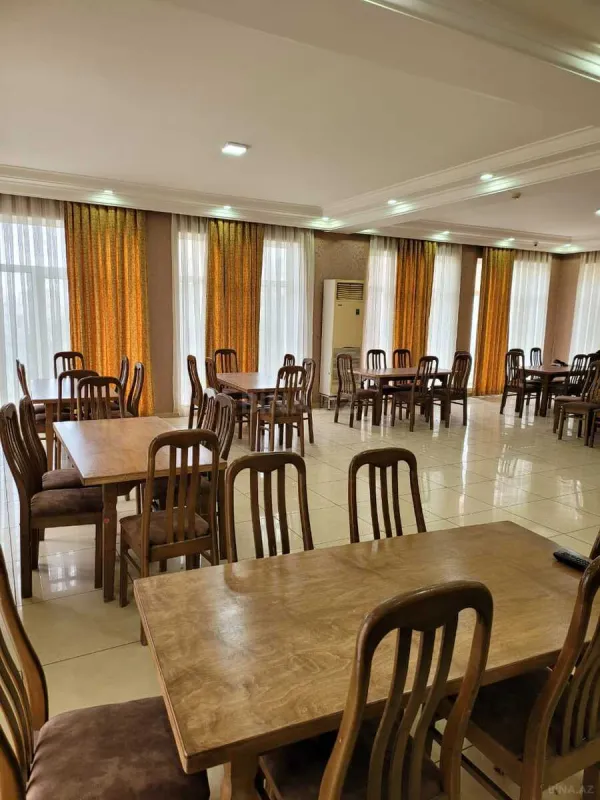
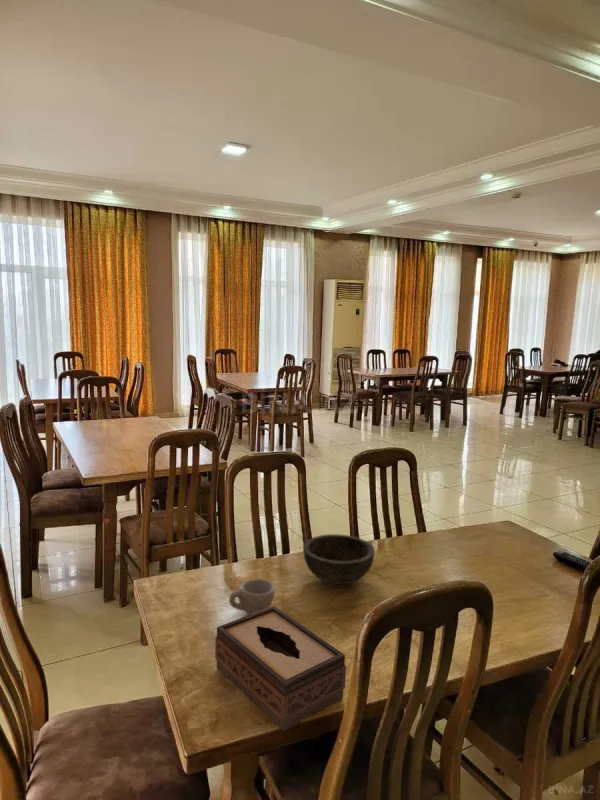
+ bowl (338, 563)
+ tissue box (278, 661)
+ cup (251, 600)
